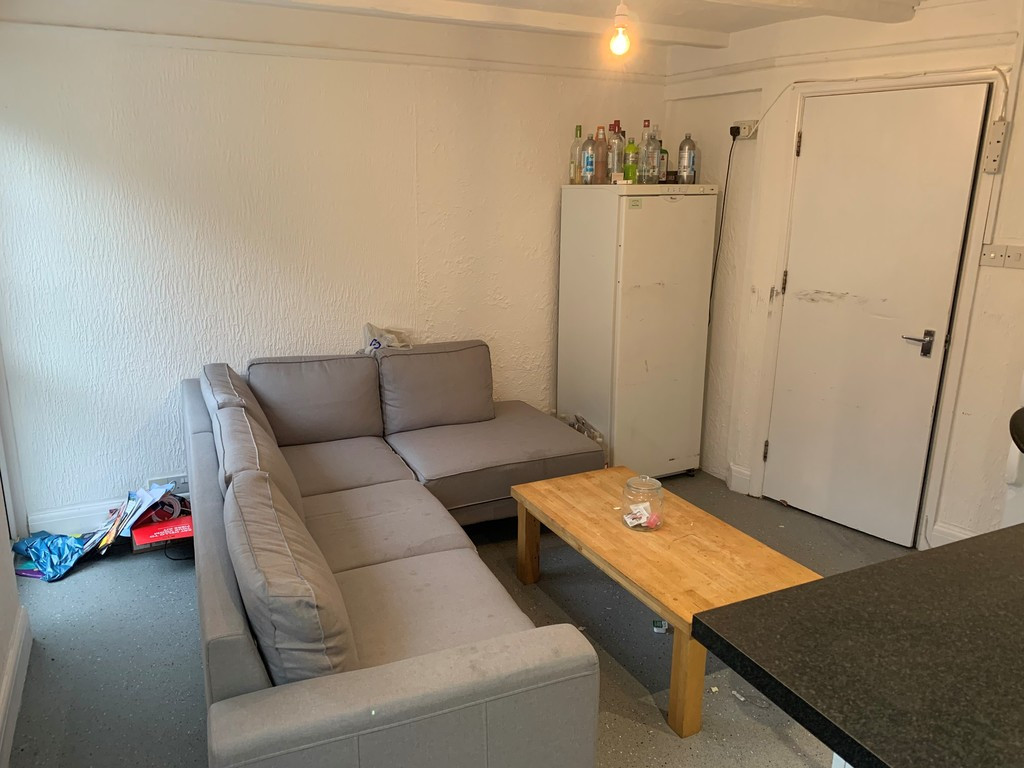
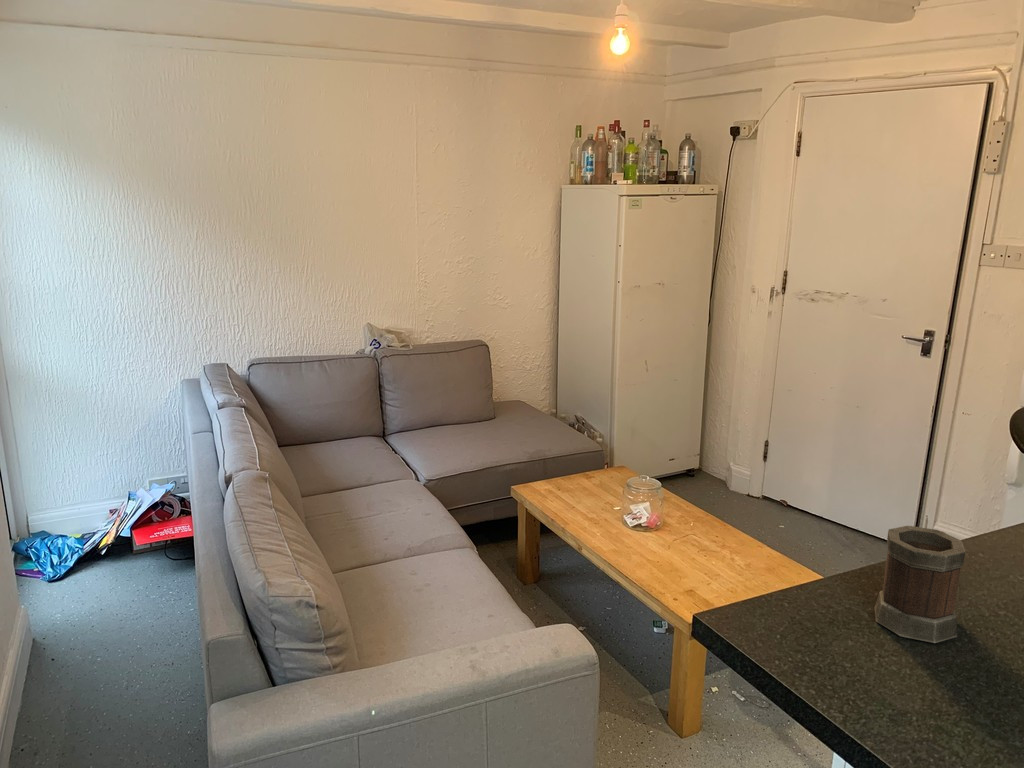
+ mug (923, 577)
